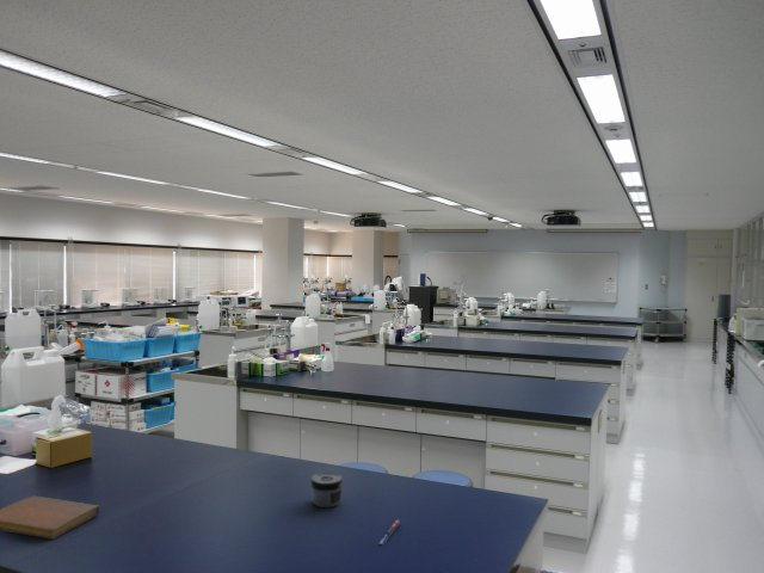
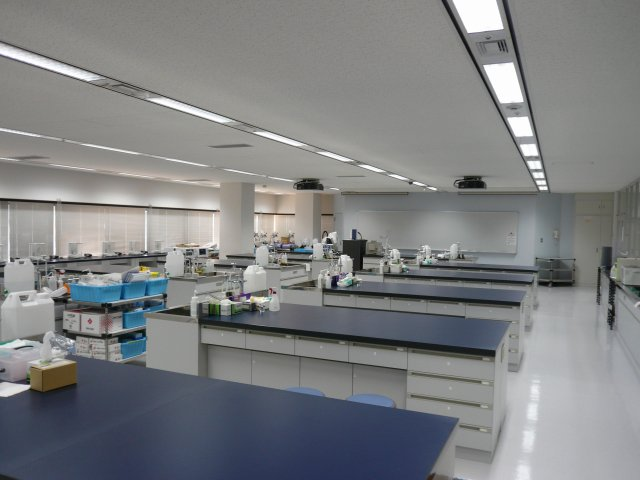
- notebook (42, 515)
- jar (326, 489)
- pen (389, 531)
